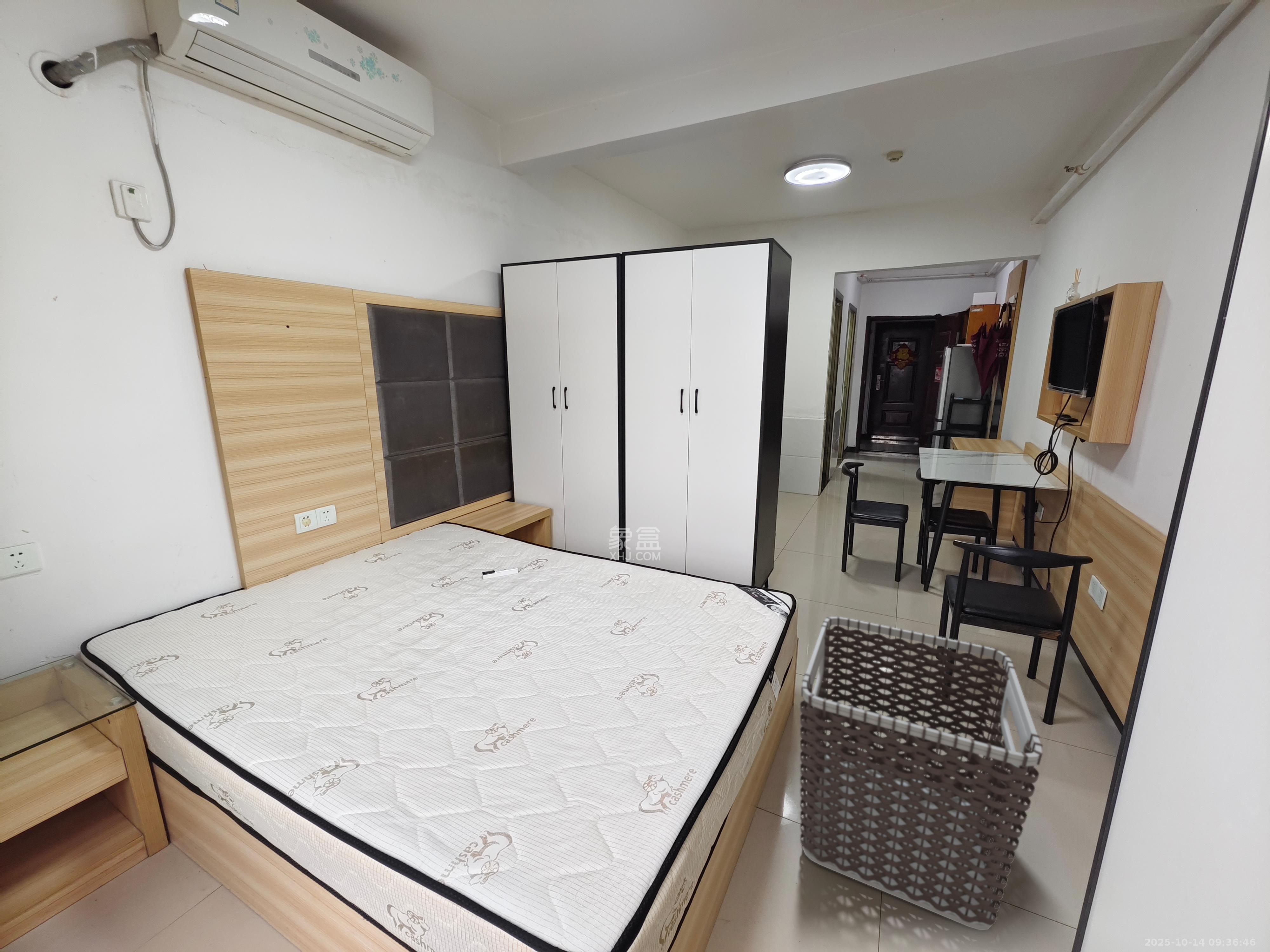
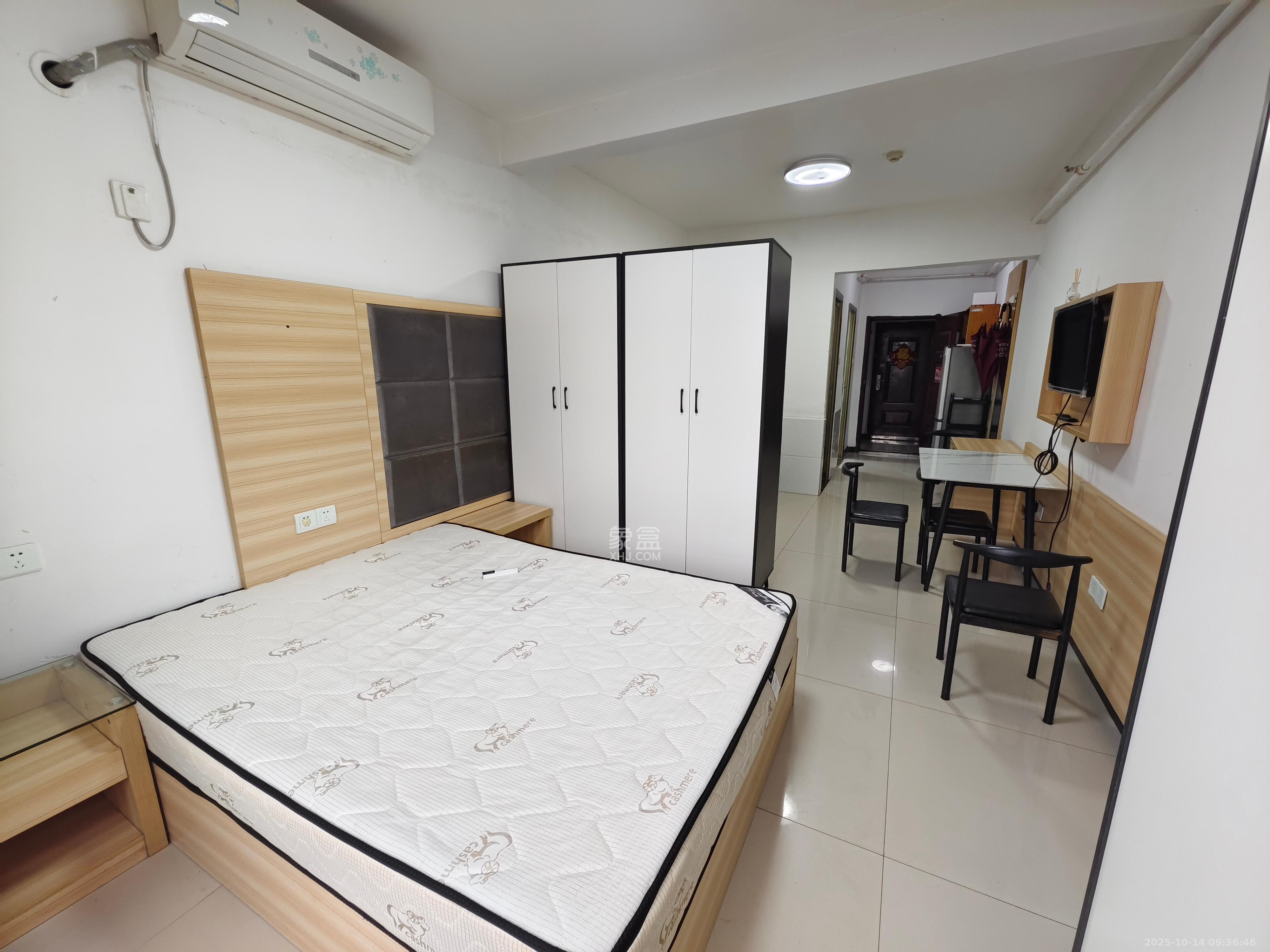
- clothes hamper (901, 751)
